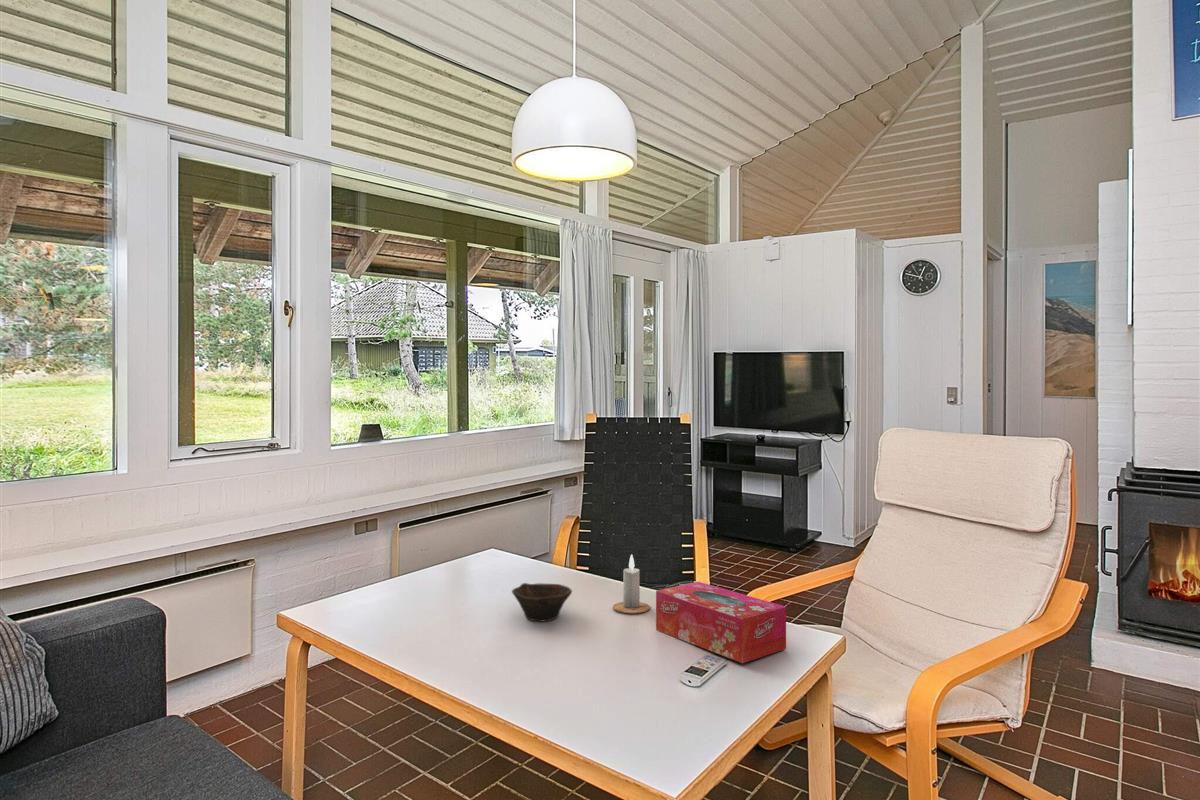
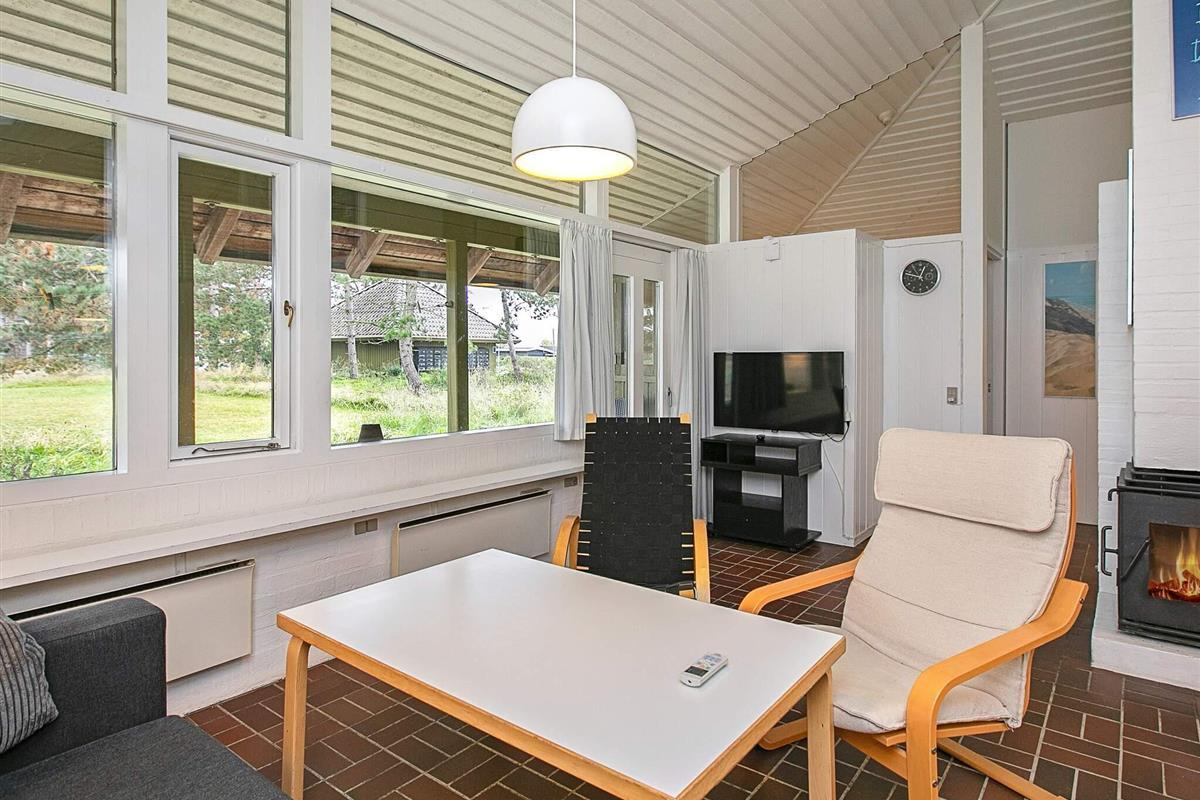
- tissue box (718, 618)
- bowl (541, 602)
- candle (631, 580)
